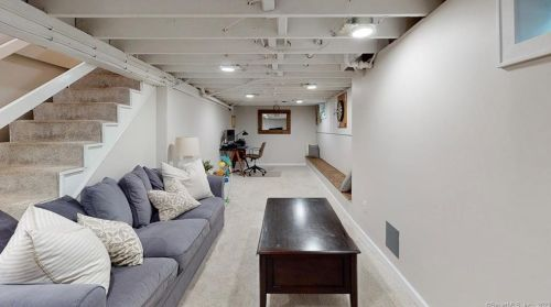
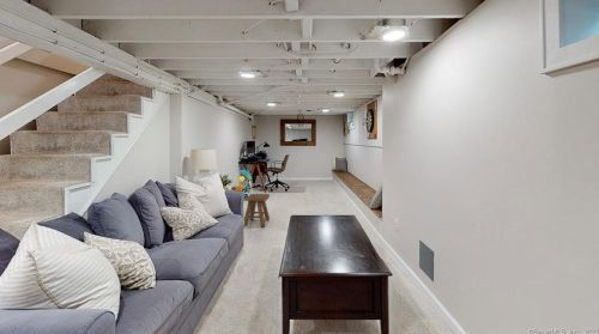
+ stool (258, 208)
